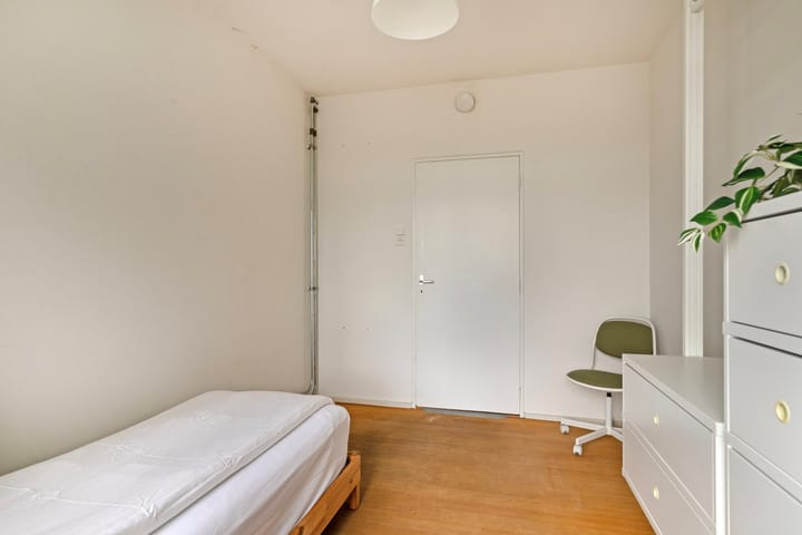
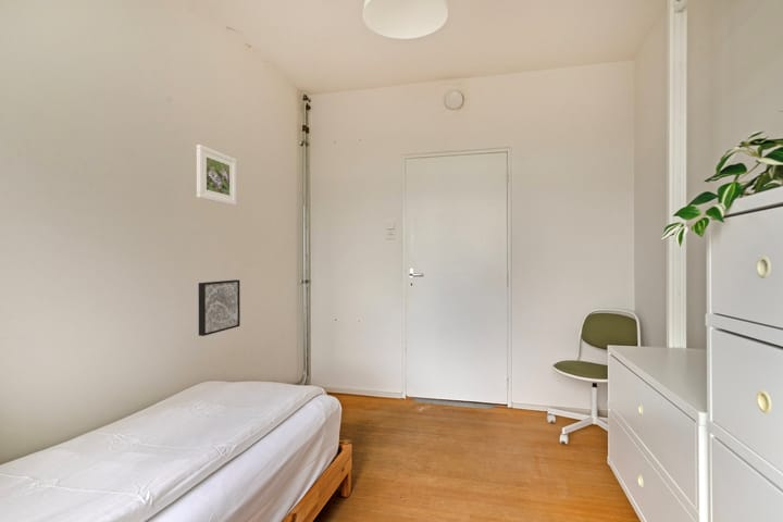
+ wall art (220, 306)
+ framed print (217, 176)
